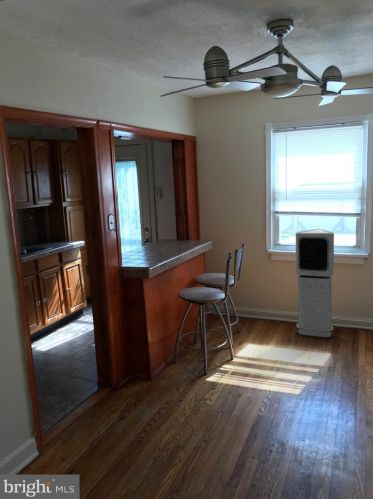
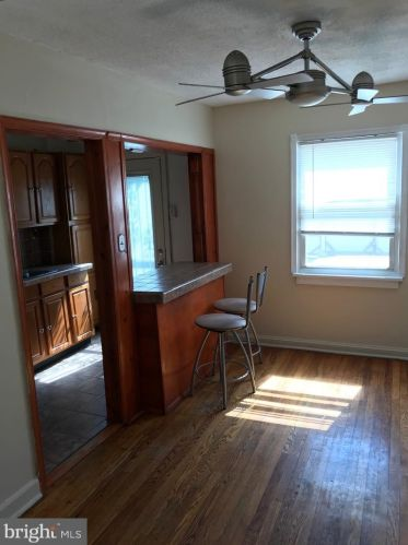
- air purifier (316, 281)
